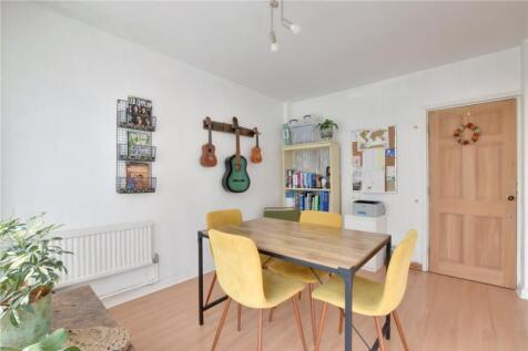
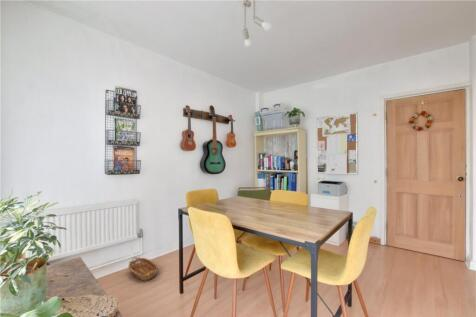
+ basket (142, 267)
